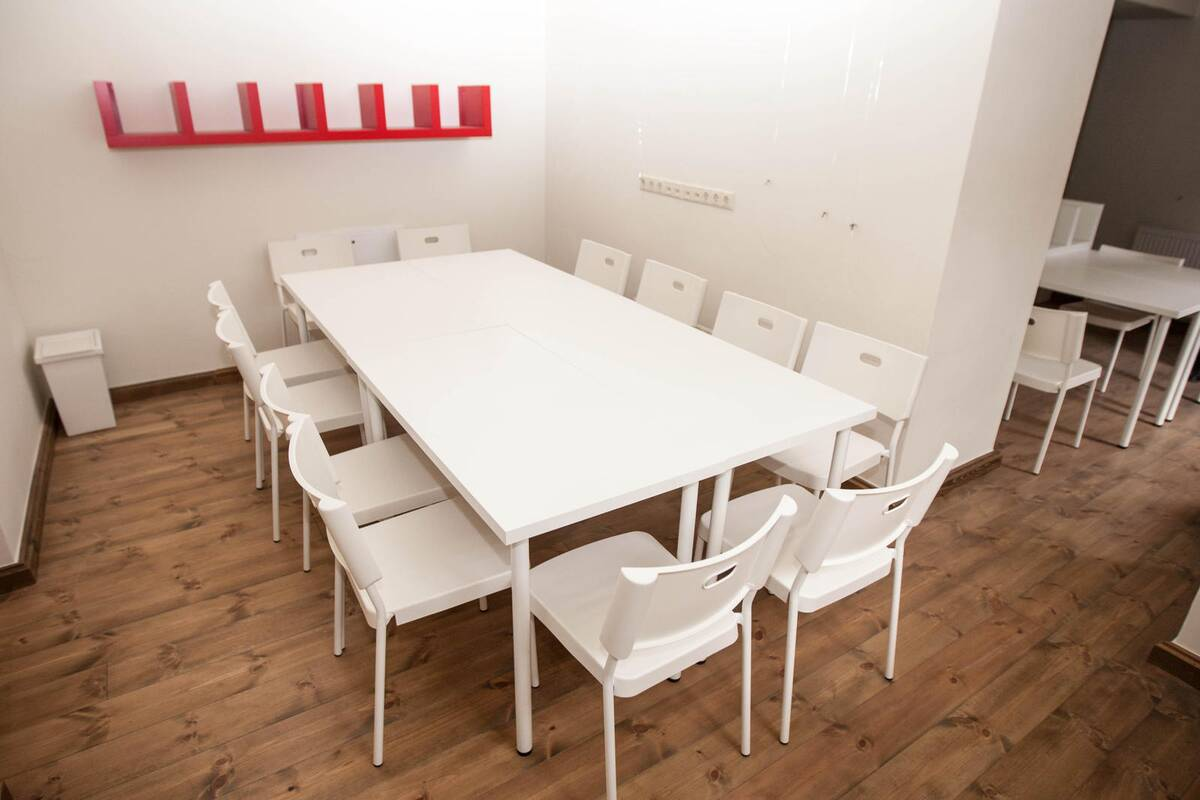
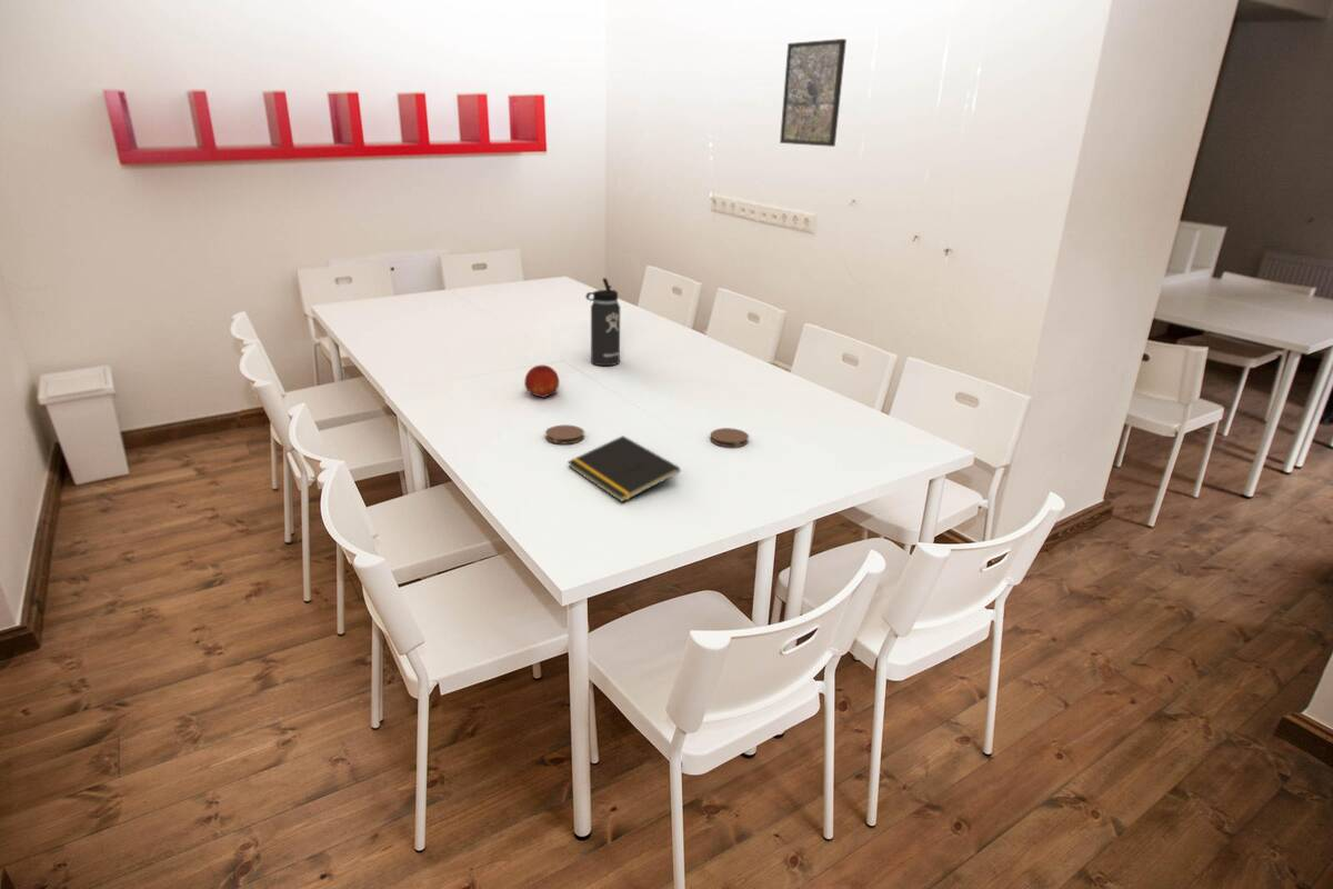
+ coaster (564, 433)
+ thermos bottle (602, 321)
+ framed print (811, 93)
+ fruit (542, 380)
+ coaster (729, 437)
+ notepad (622, 467)
